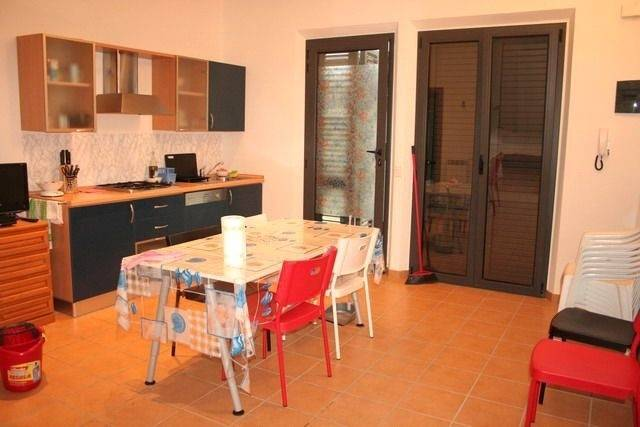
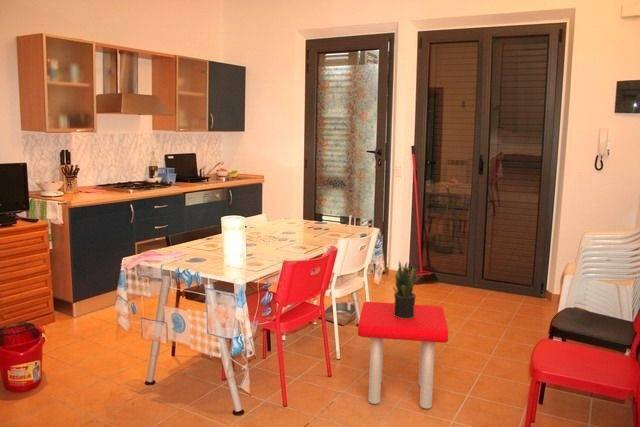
+ potted plant (404, 287)
+ stool (401, 339)
